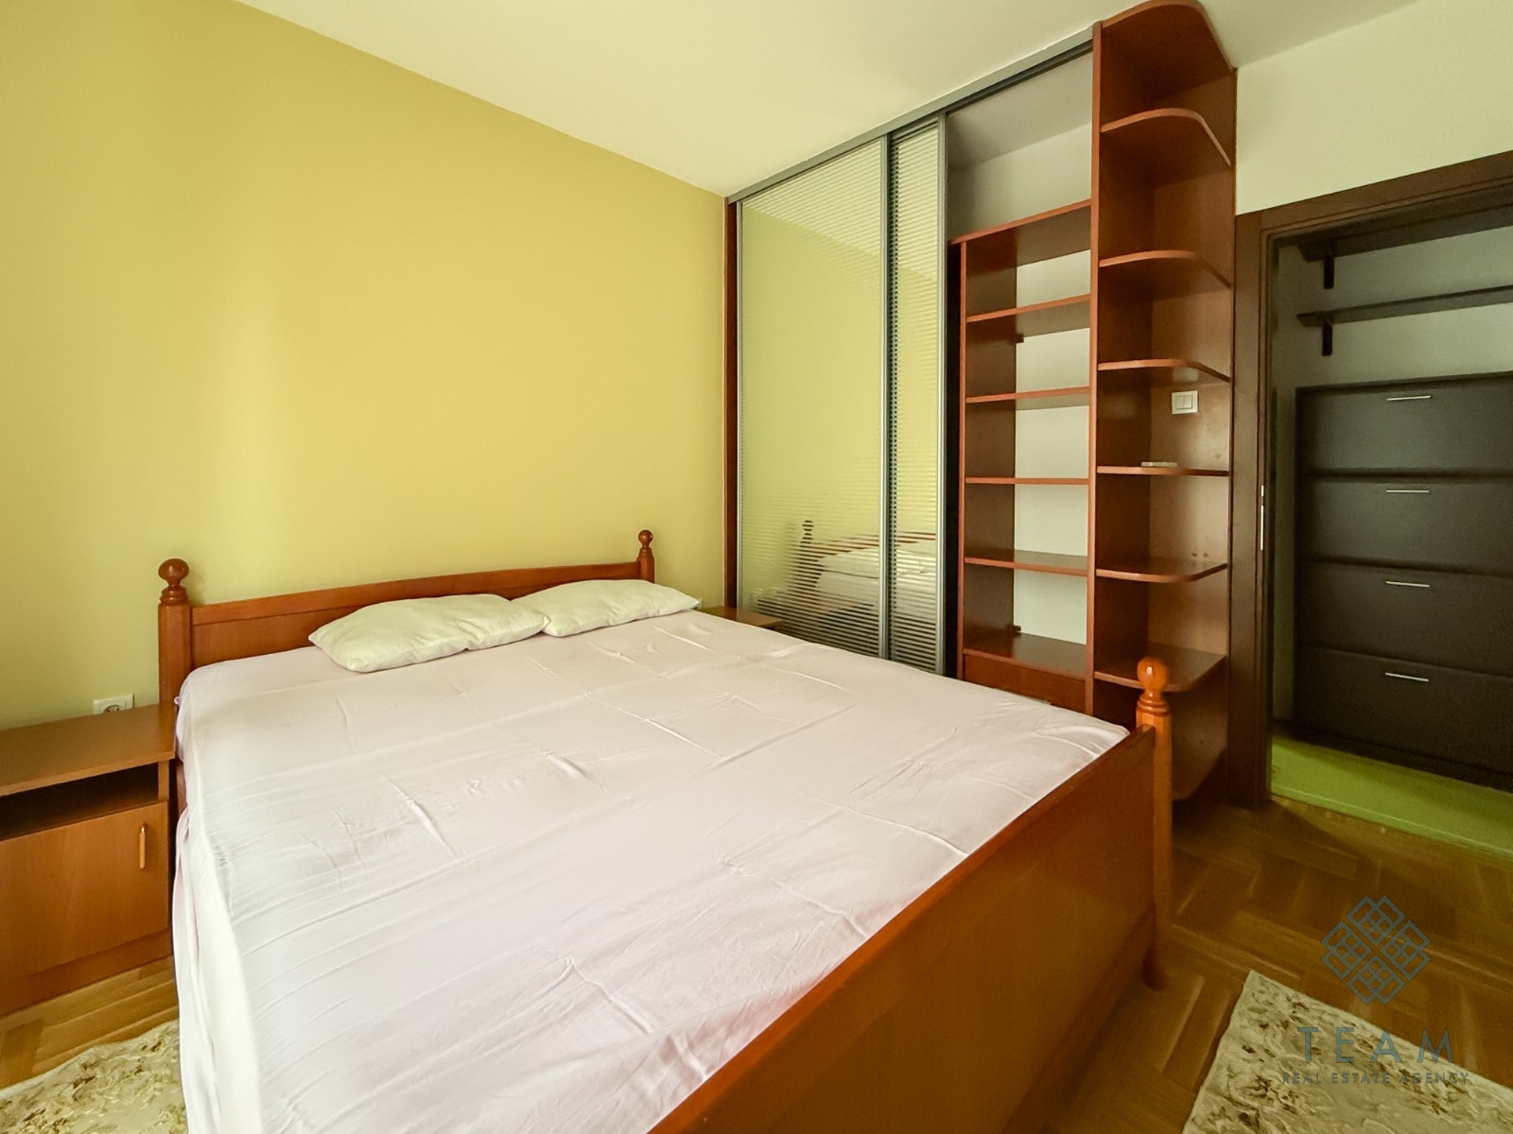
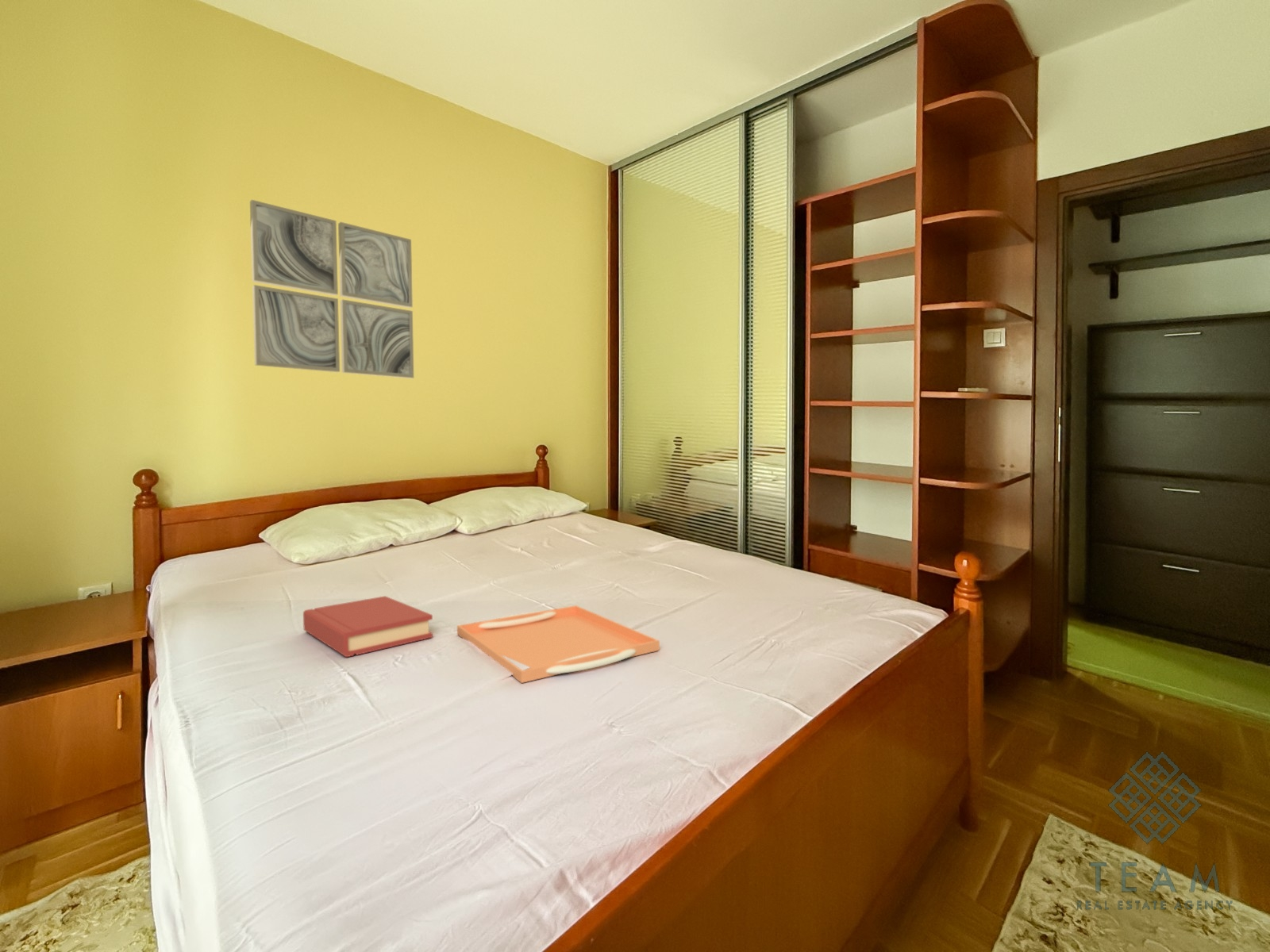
+ wall art (340, 296)
+ serving tray (553, 637)
+ hardback book (367, 623)
